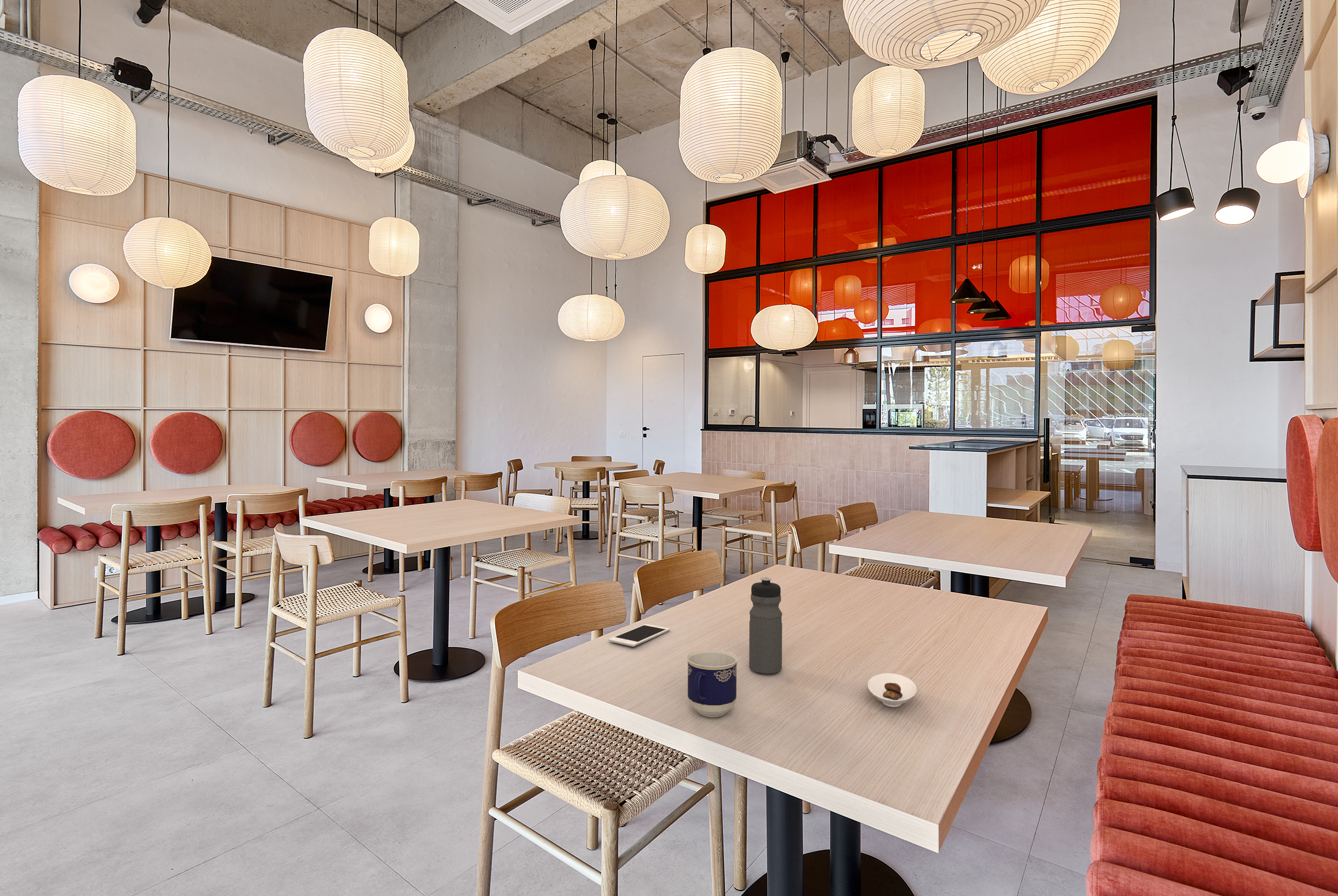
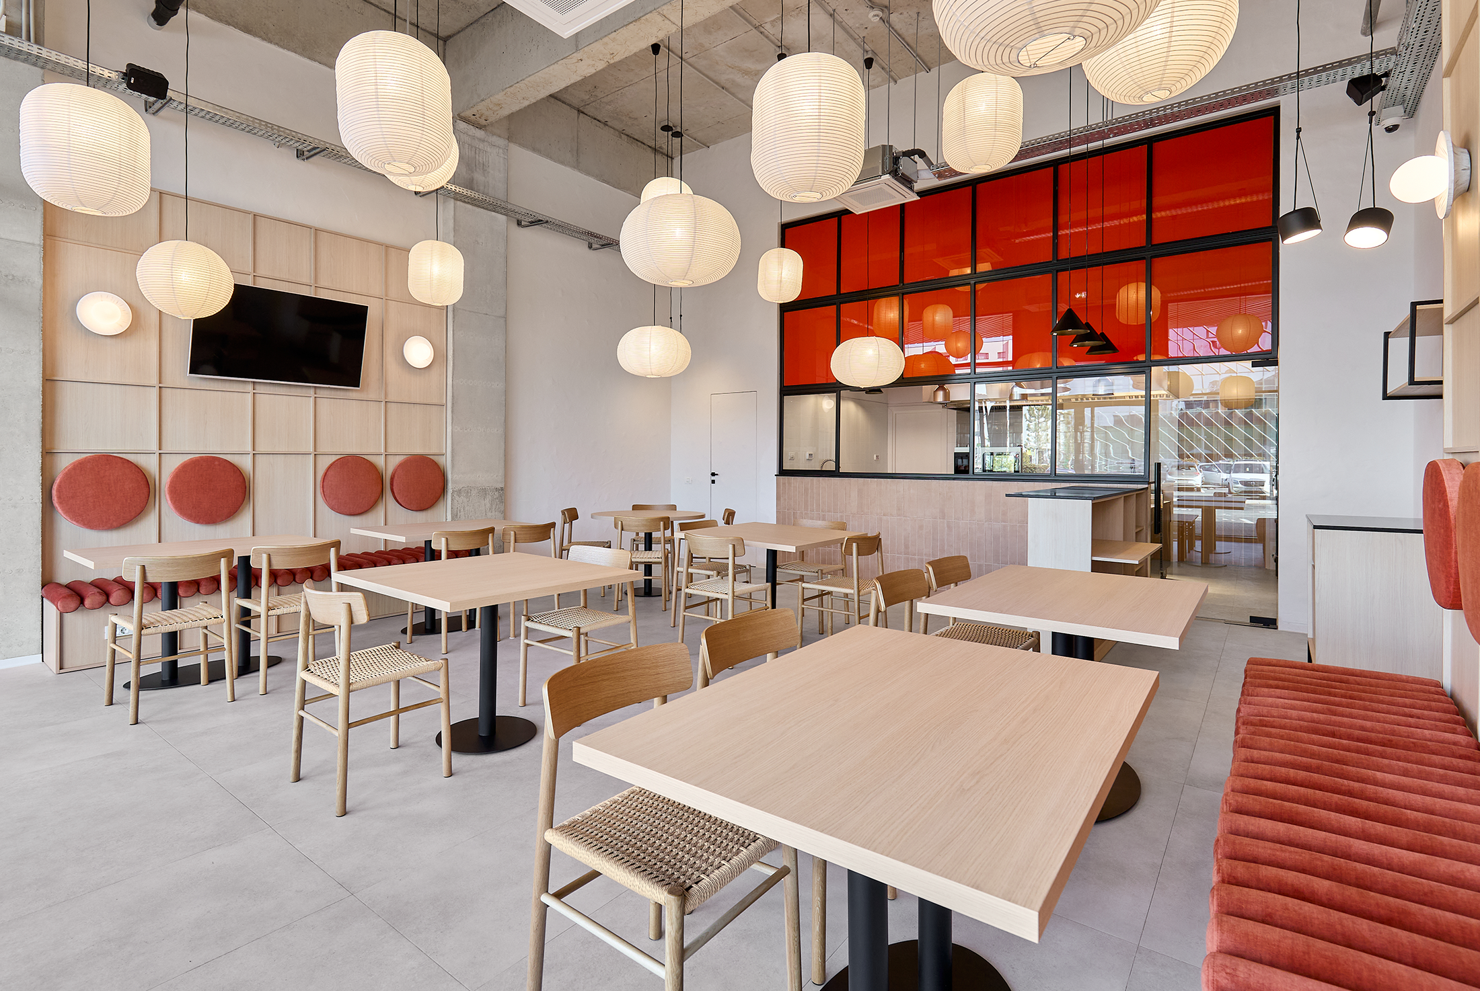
- cell phone (640, 635)
- saucer (892, 691)
- cup (709, 687)
- water bottle (765, 623)
